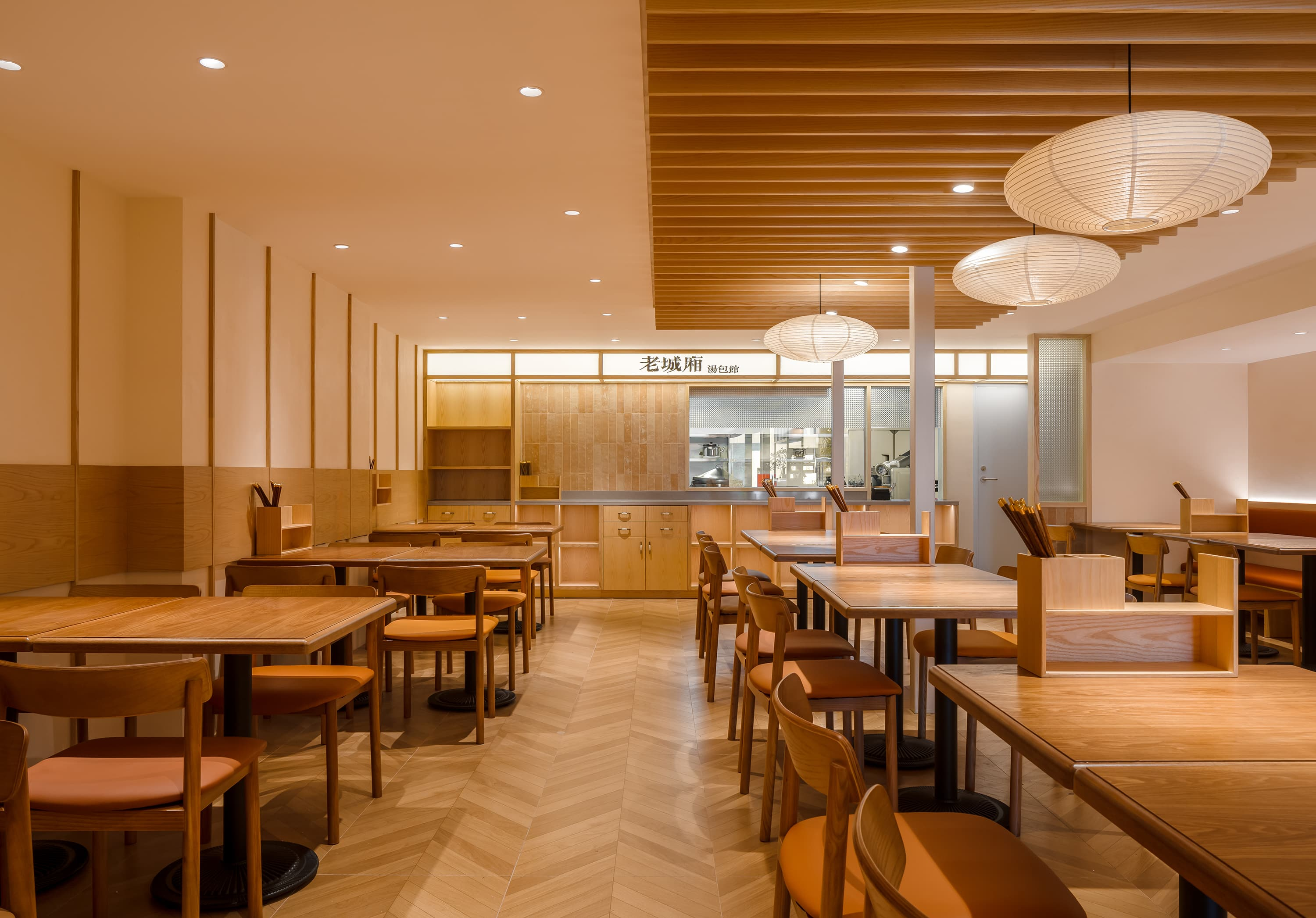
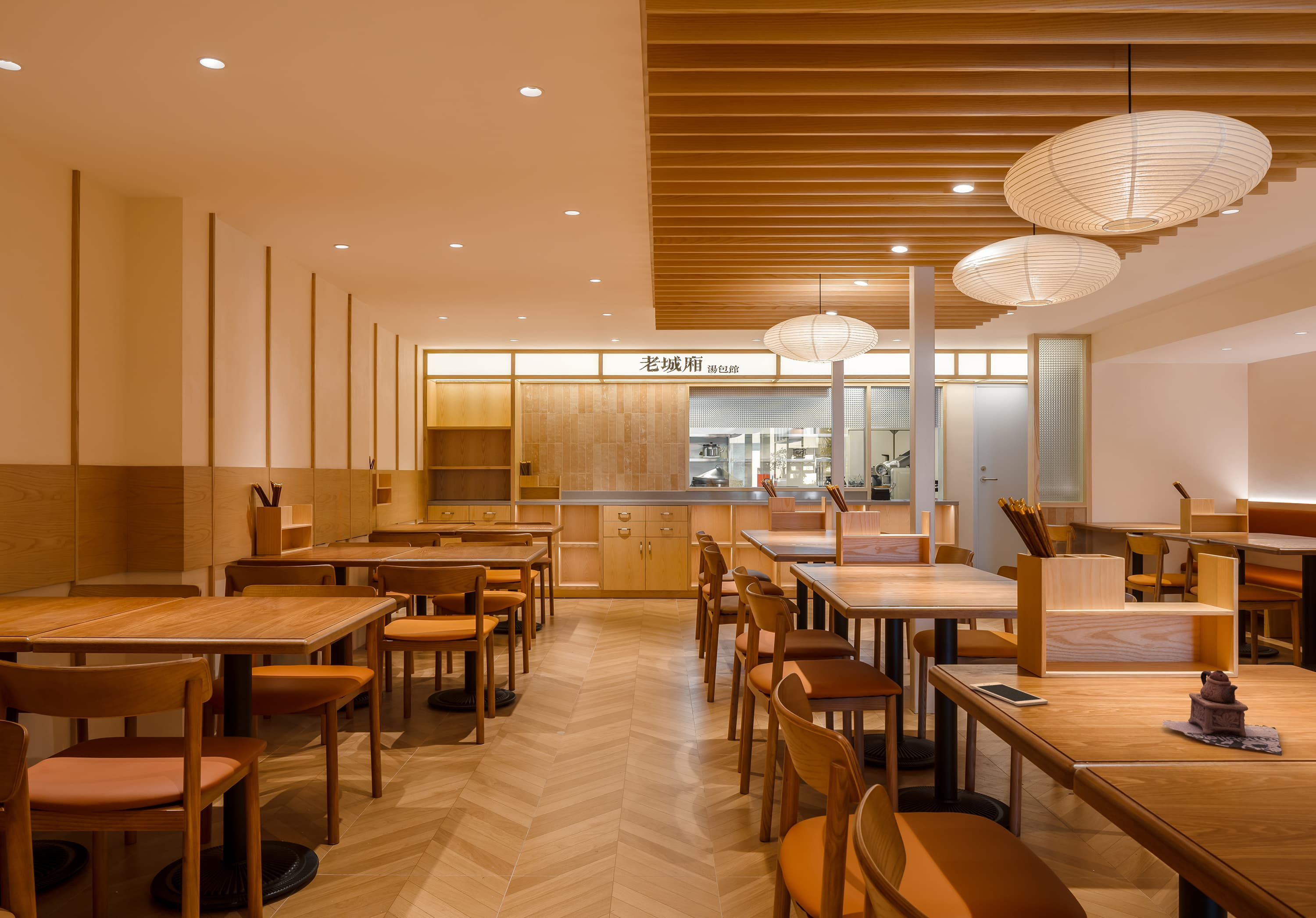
+ teapot (1219, 702)
+ cell phone (1007, 693)
